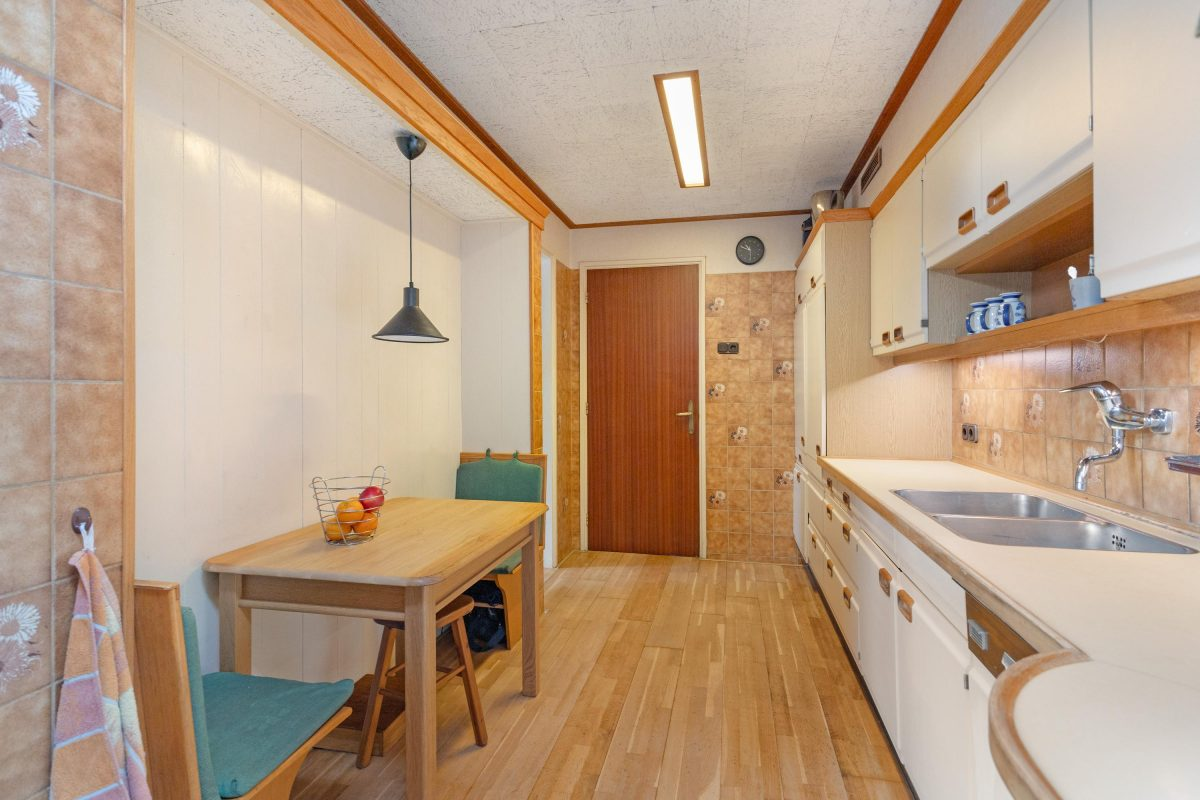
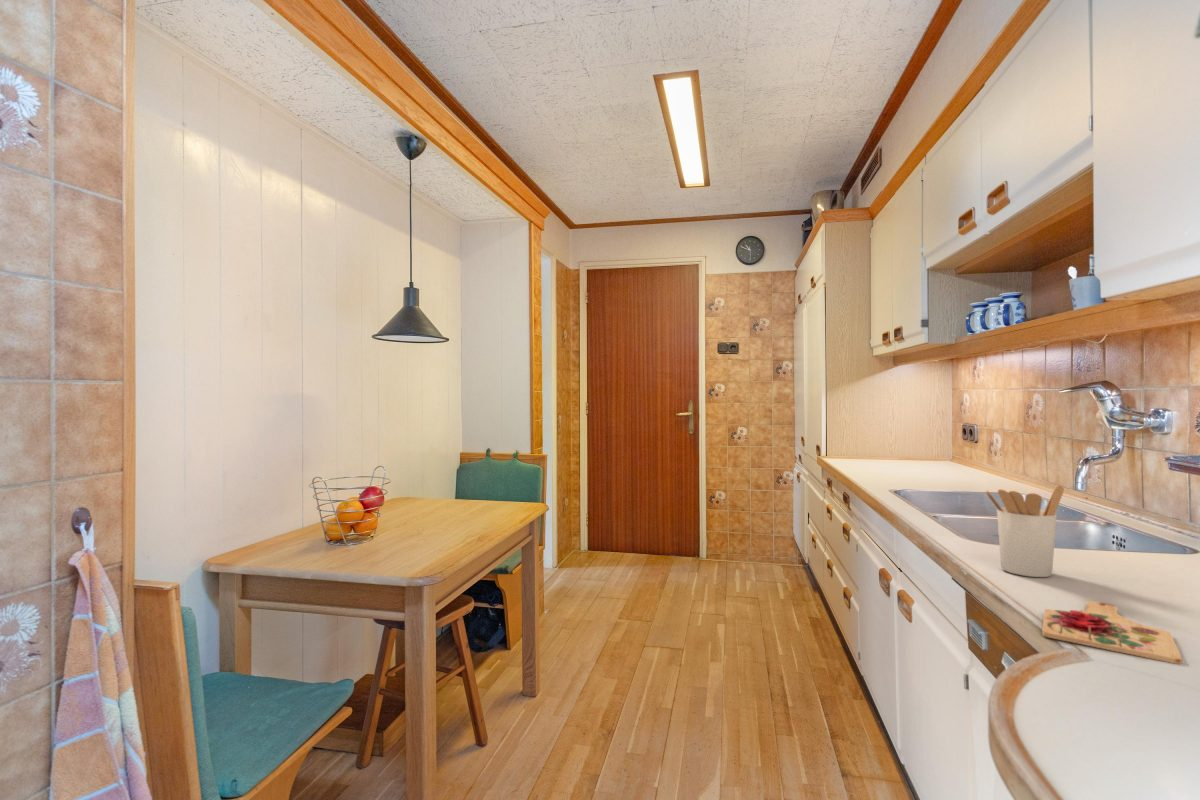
+ utensil holder (1024, 528)
+ cutting board (1104, 617)
